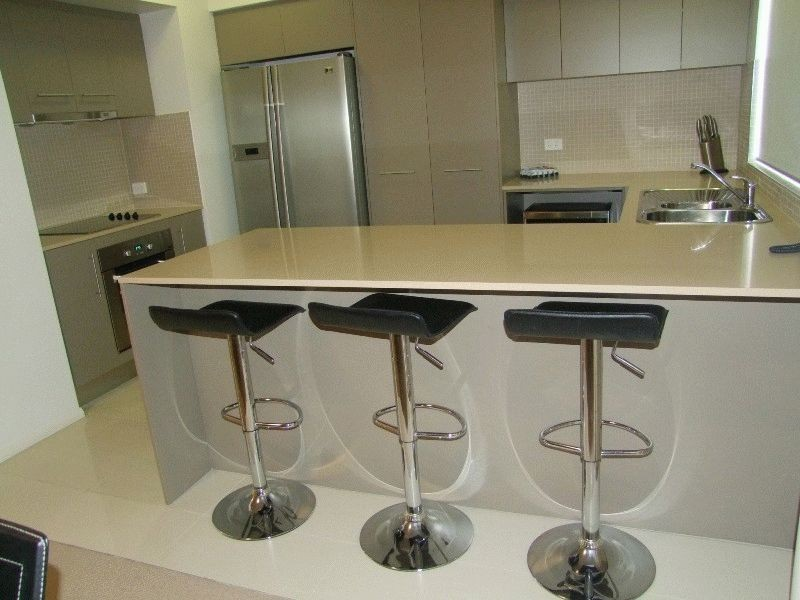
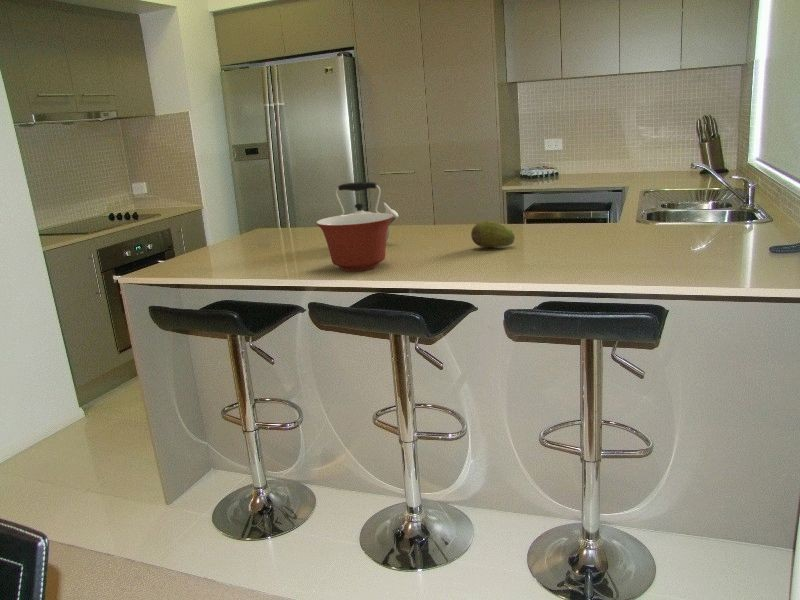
+ mixing bowl (357, 242)
+ kettle (365, 212)
+ fruit (492, 234)
